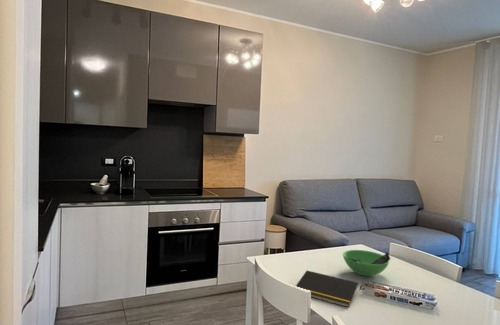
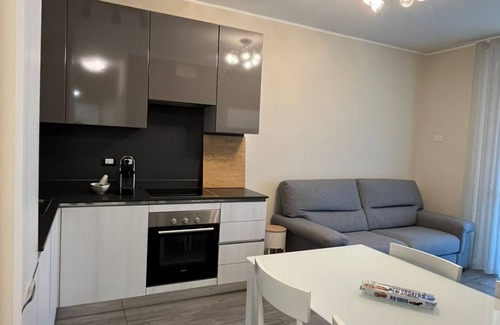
- notepad (325, 287)
- bowl (365, 262)
